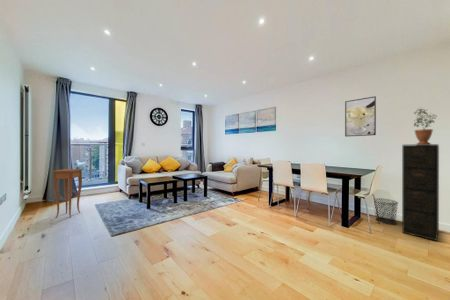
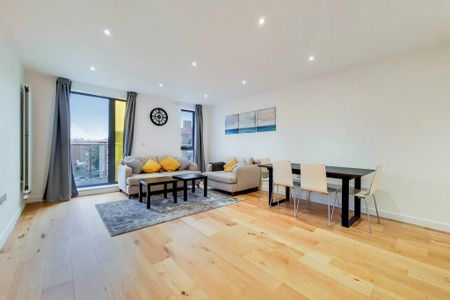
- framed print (359, 117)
- filing cabinet (420, 188)
- waste bin (385, 211)
- potted plant (424, 125)
- side table (67, 192)
